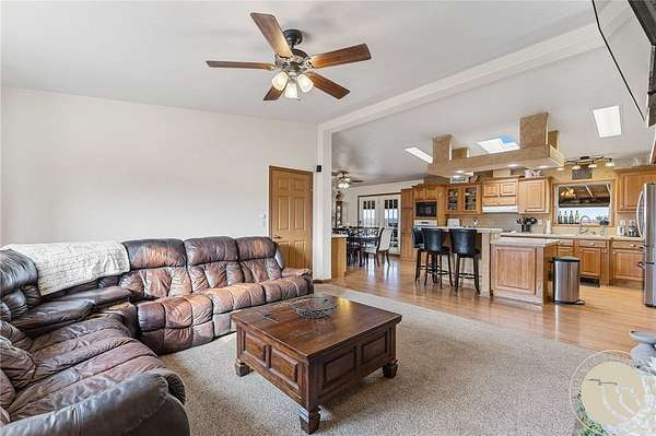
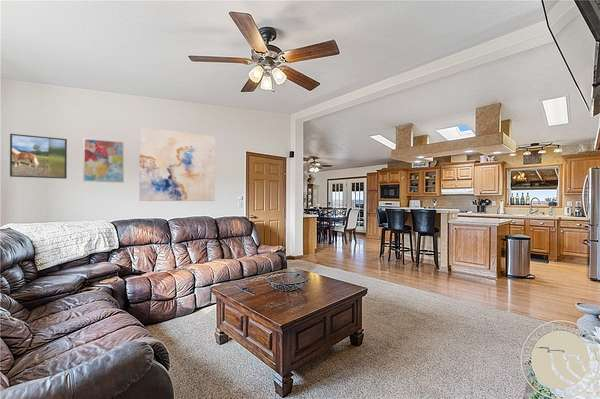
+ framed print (39, 157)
+ wall art (104, 161)
+ wall art (179, 166)
